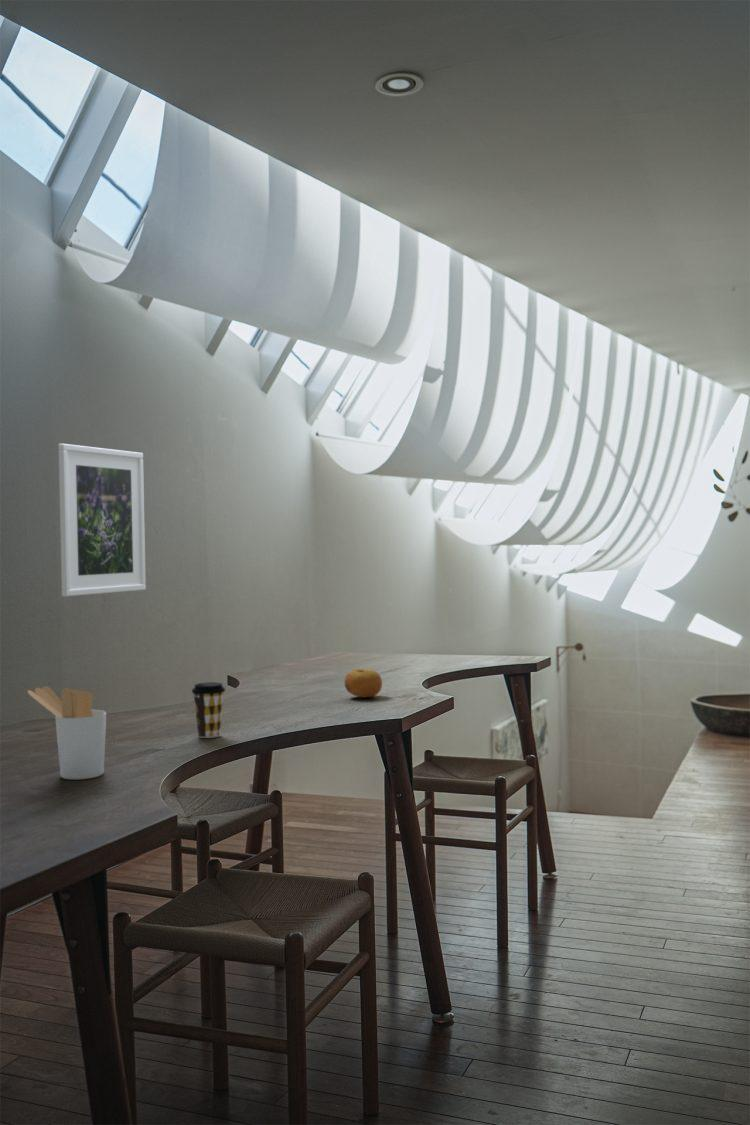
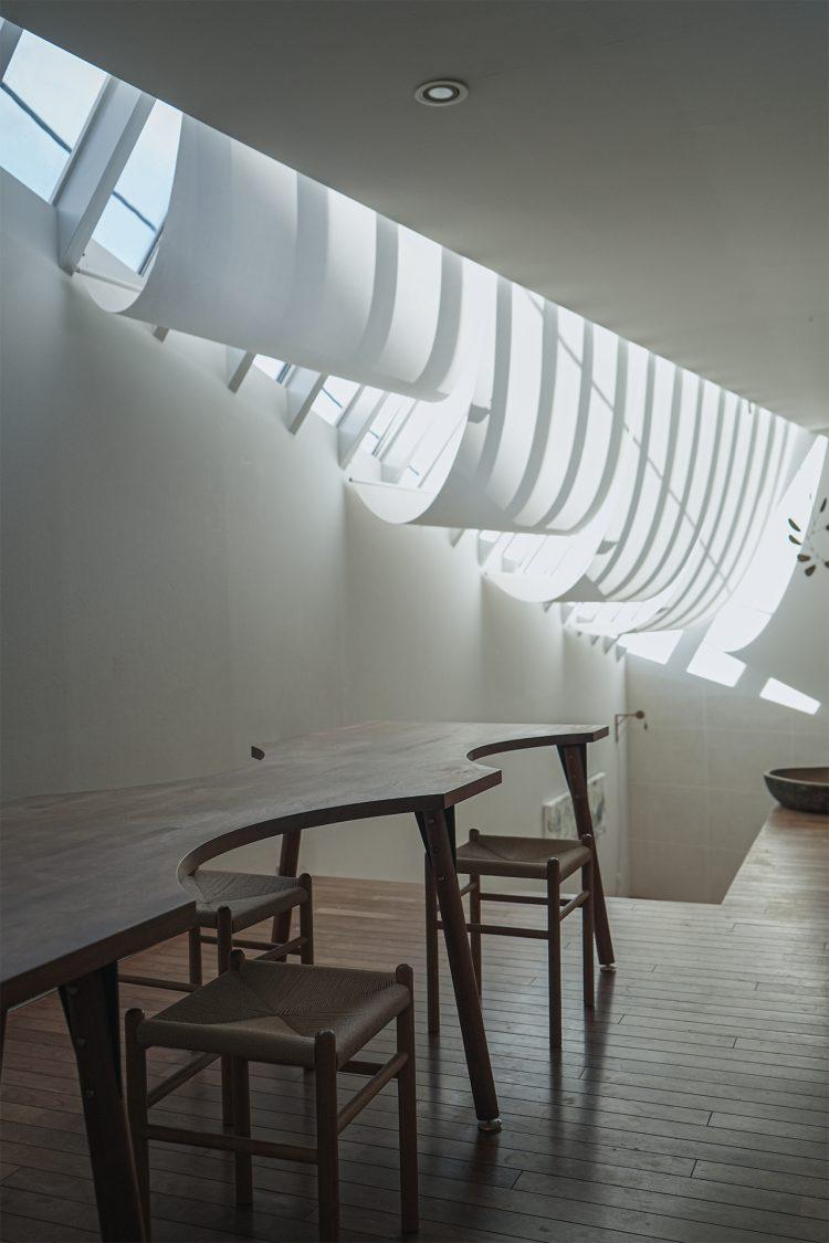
- coffee cup (208, 710)
- fruit (363, 682)
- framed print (104, 520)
- utensil holder (68, 729)
